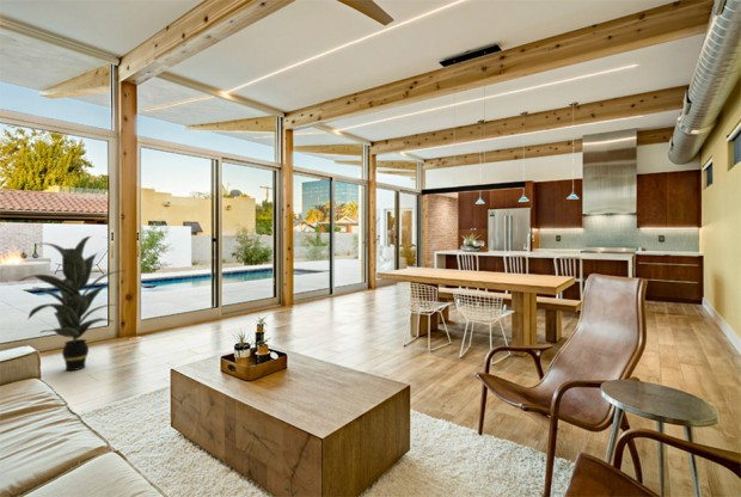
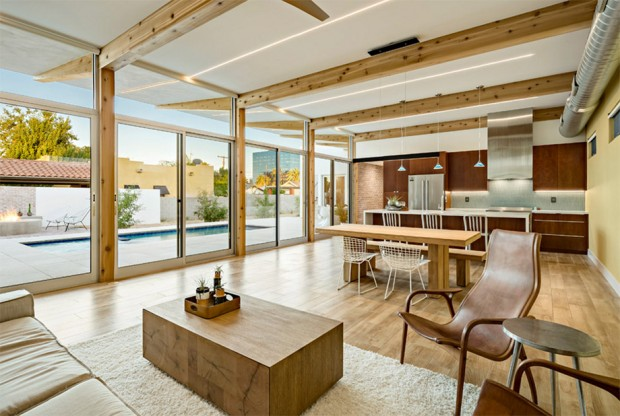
- indoor plant (76, 302)
